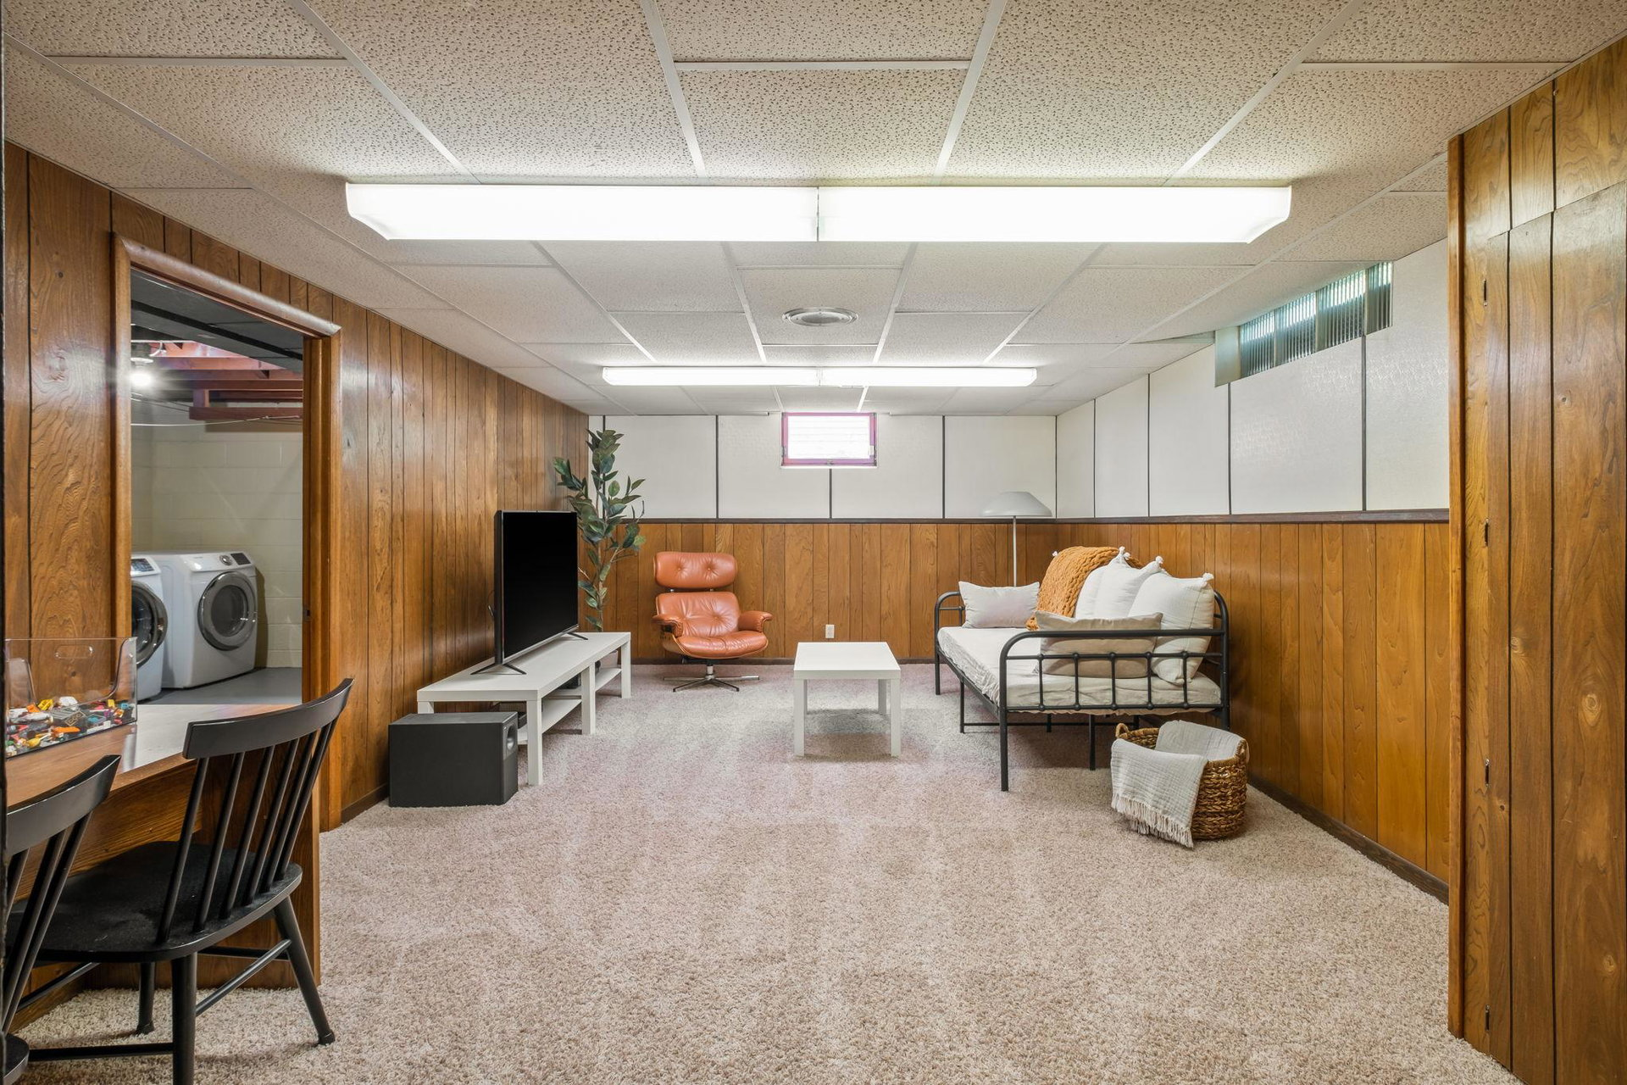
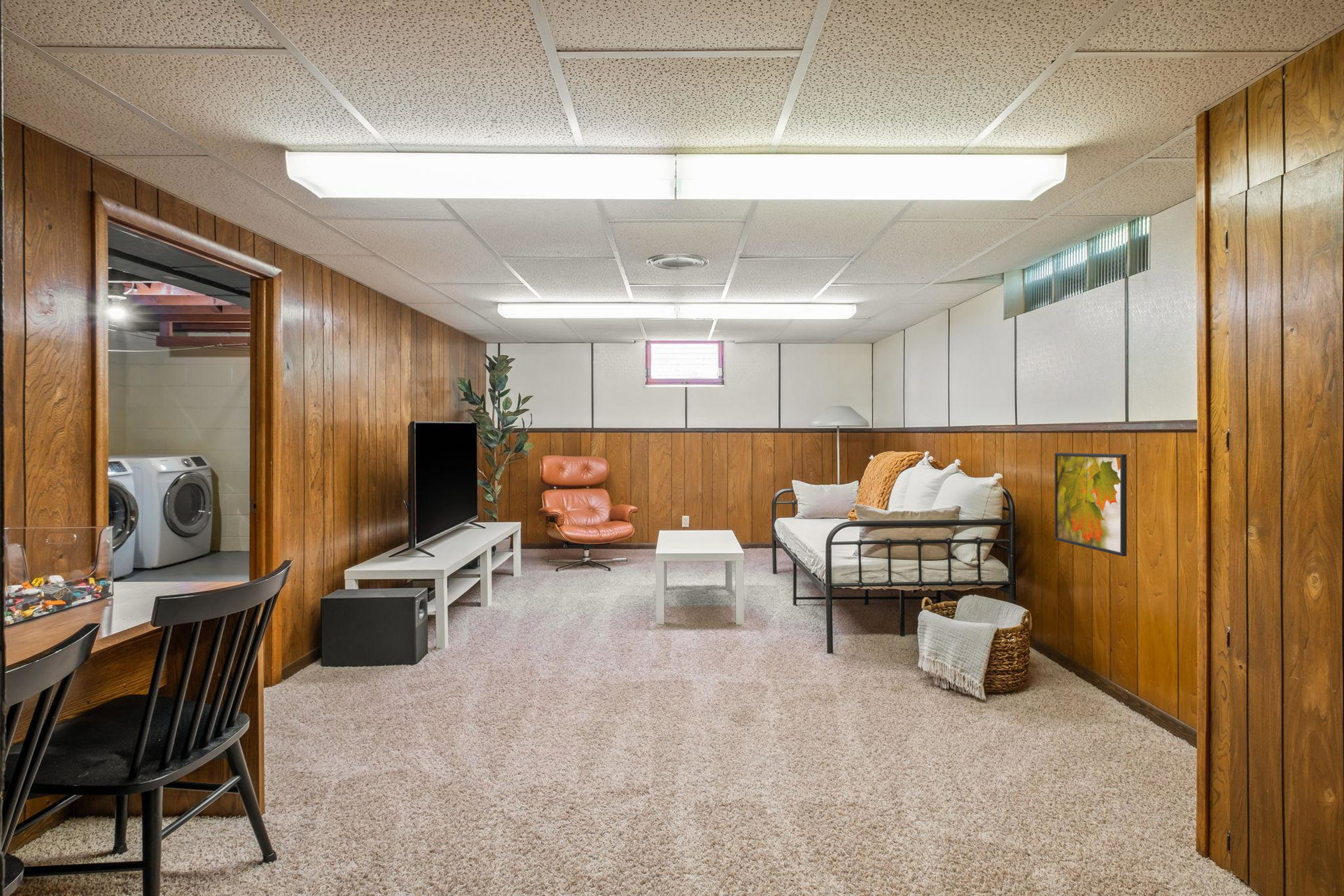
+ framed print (1088, 500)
